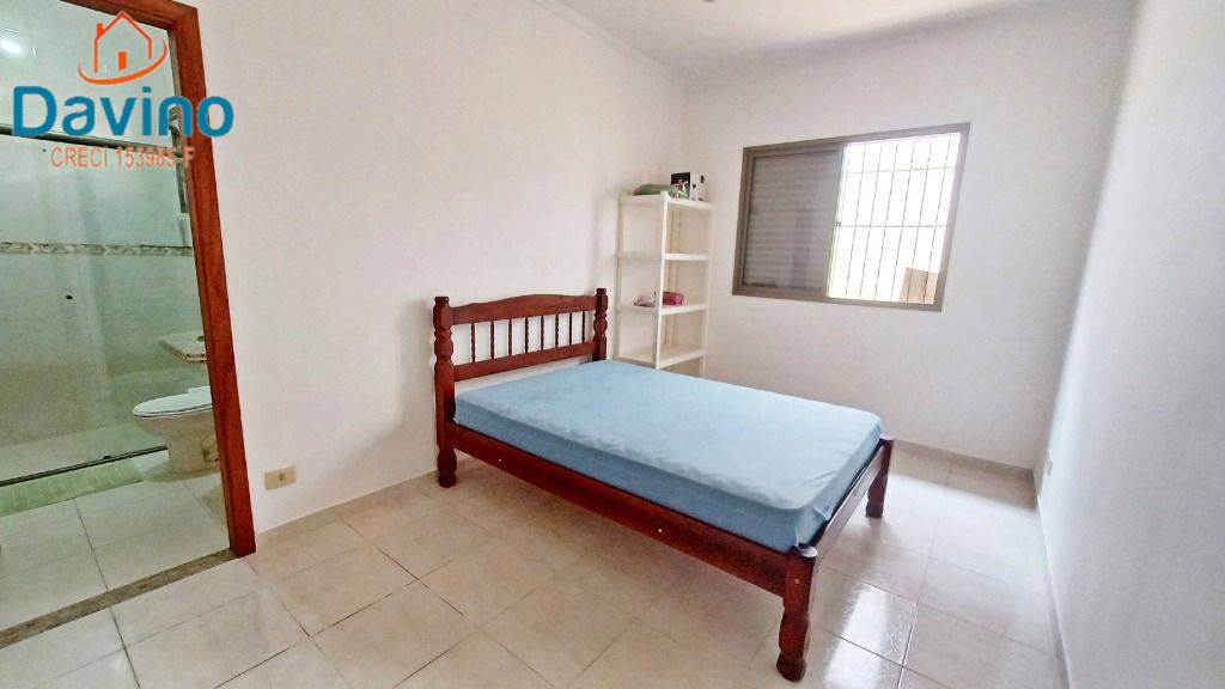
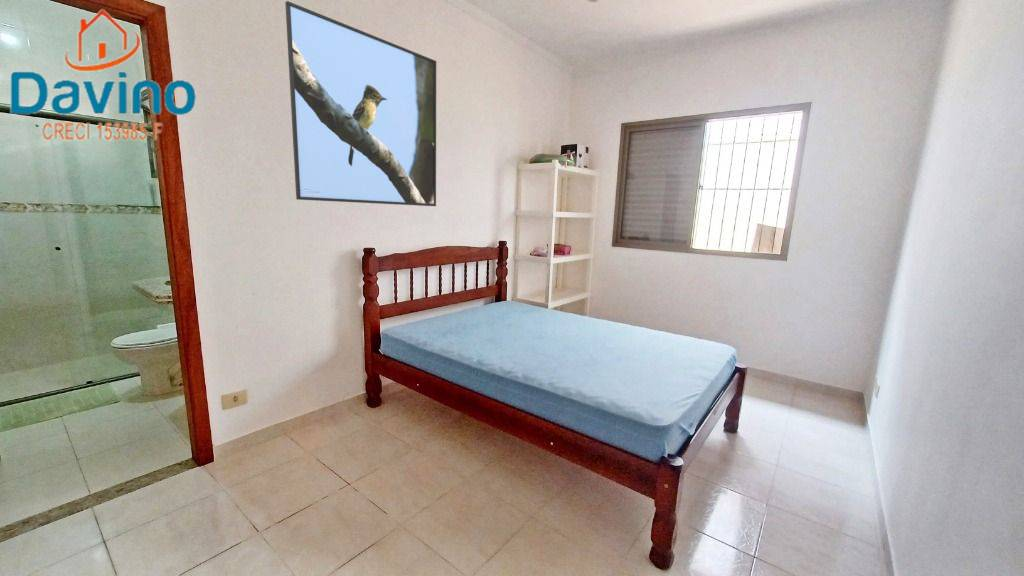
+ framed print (374, 122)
